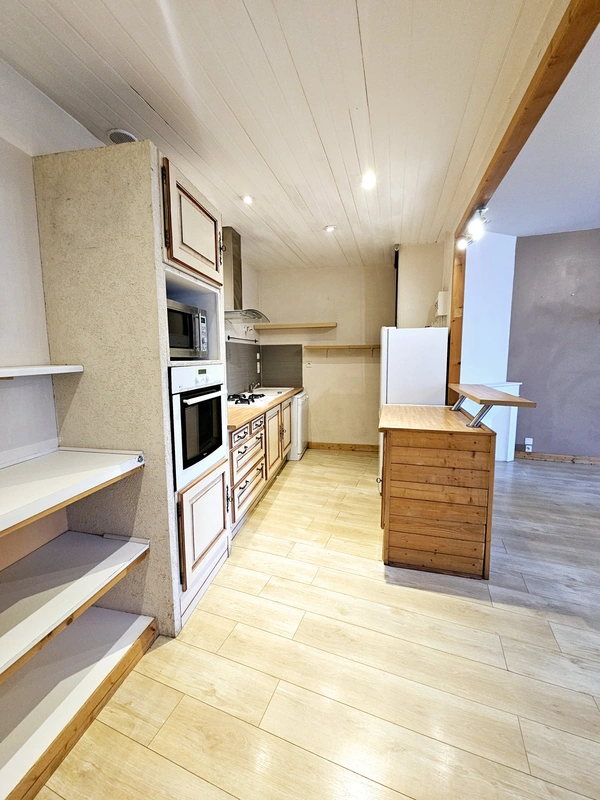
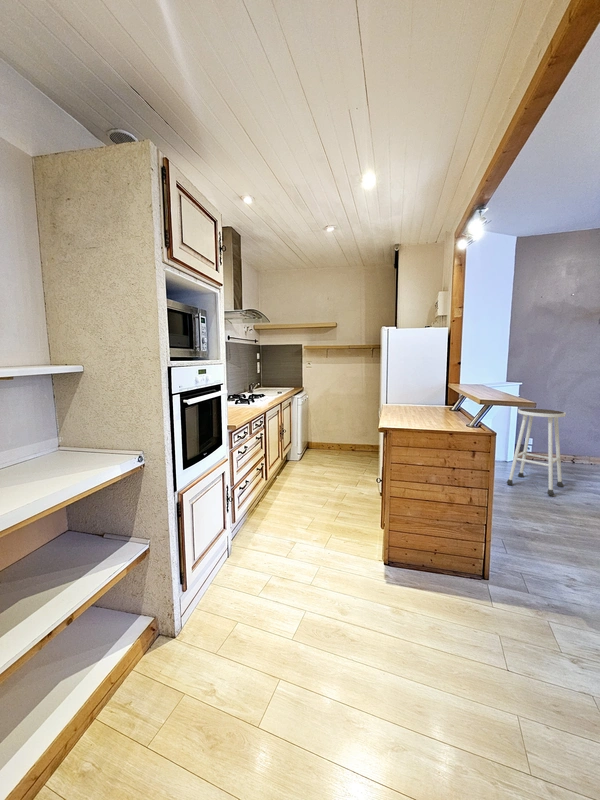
+ stool (534, 454)
